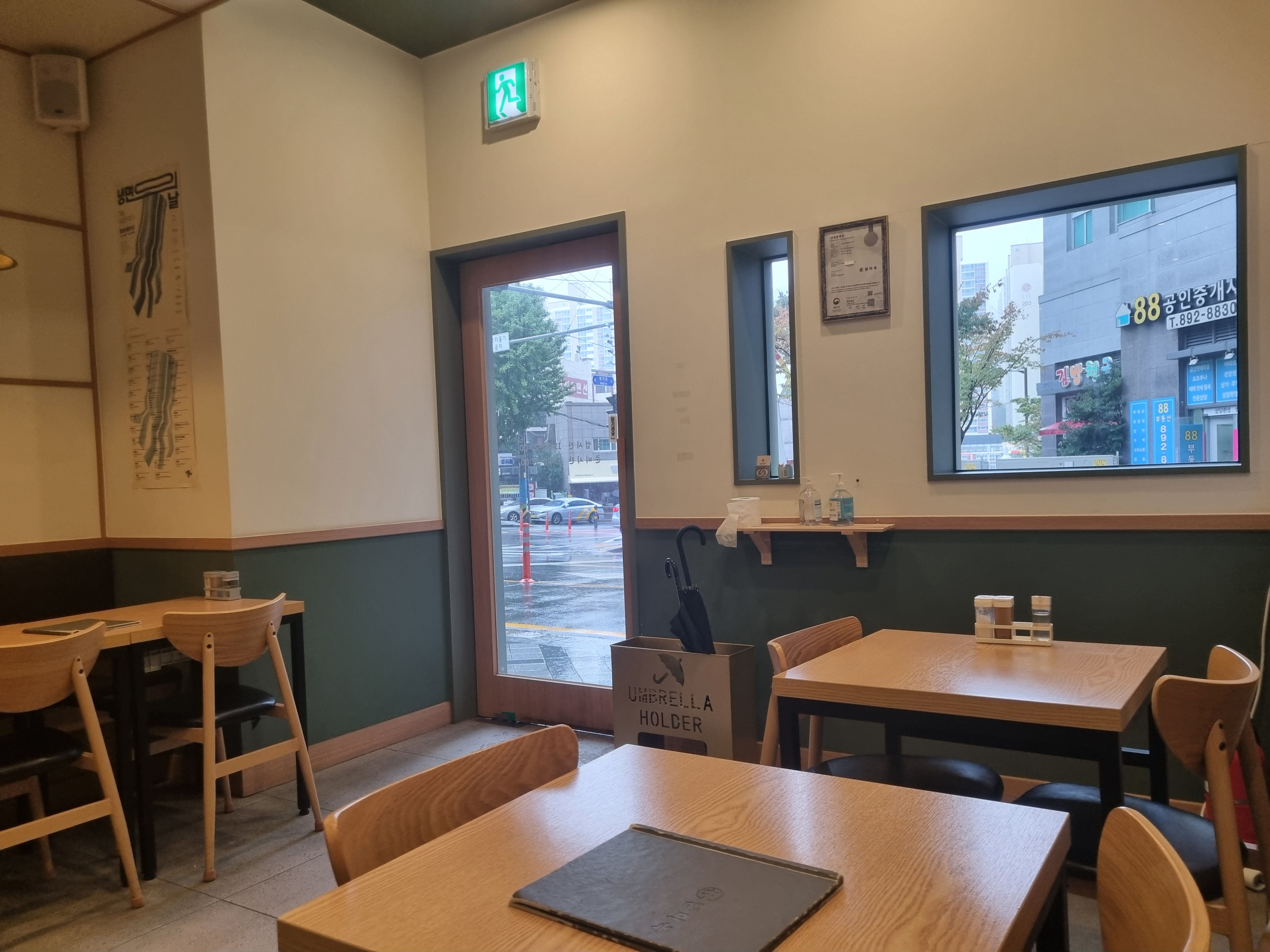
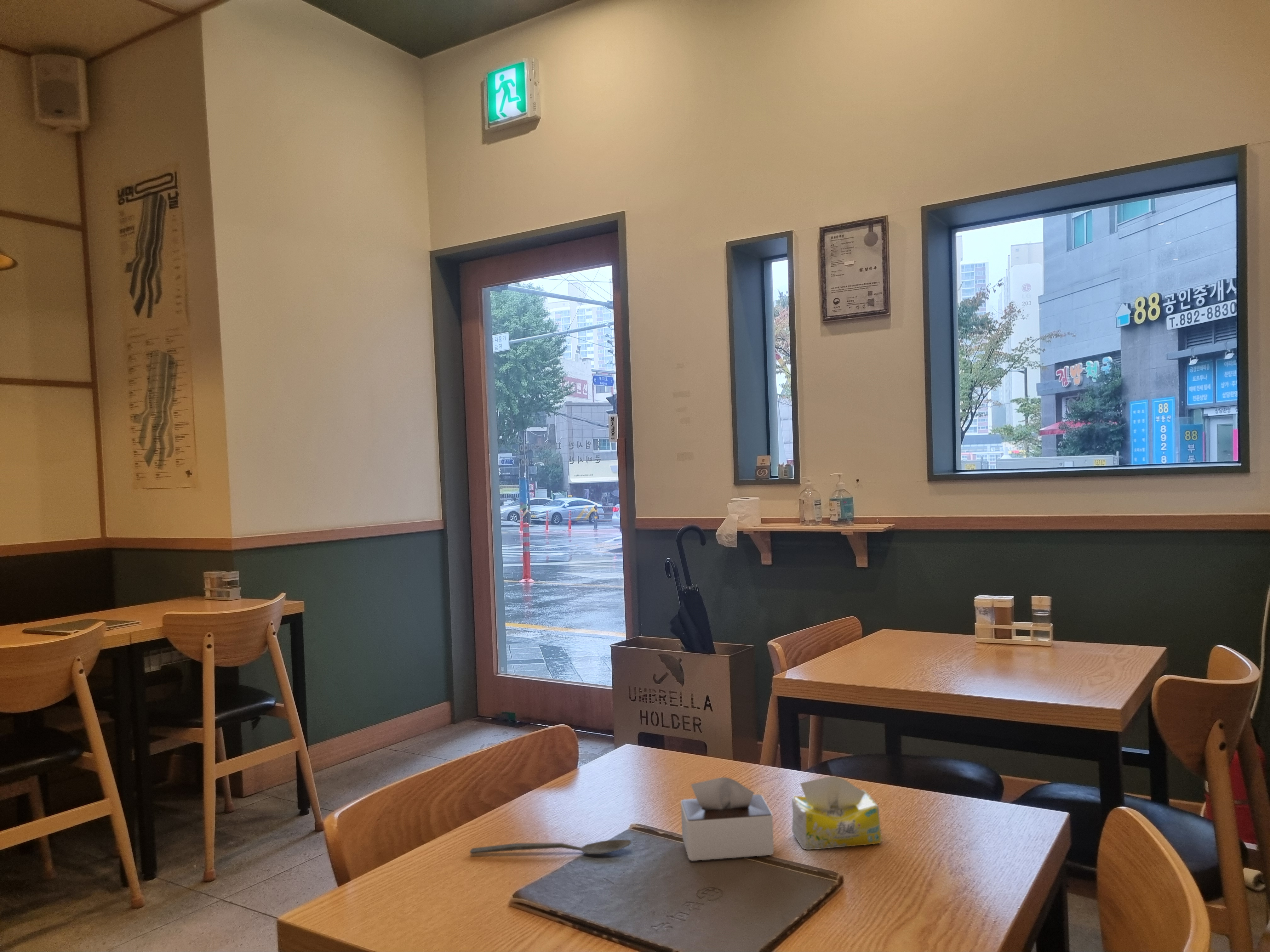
+ spoon (550, 847)
+ tissue box (770, 811)
